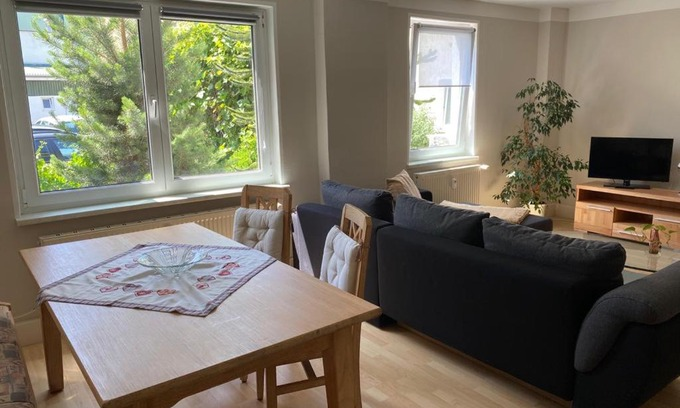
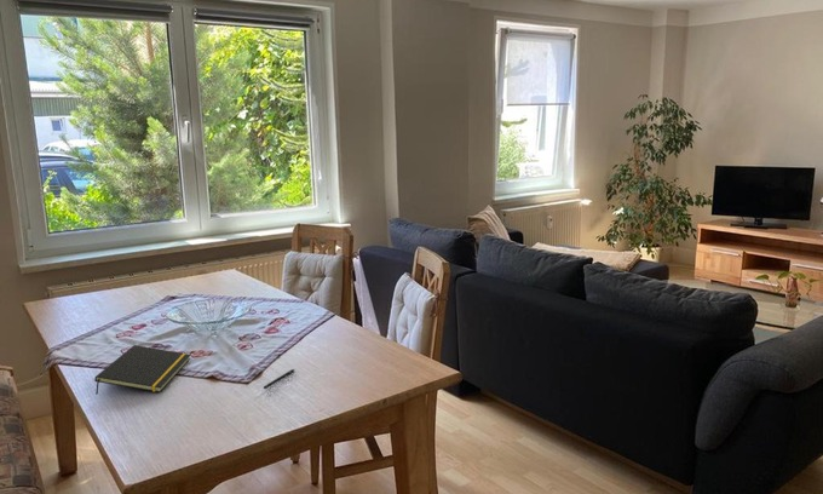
+ notepad (145, 367)
+ pen (280, 378)
